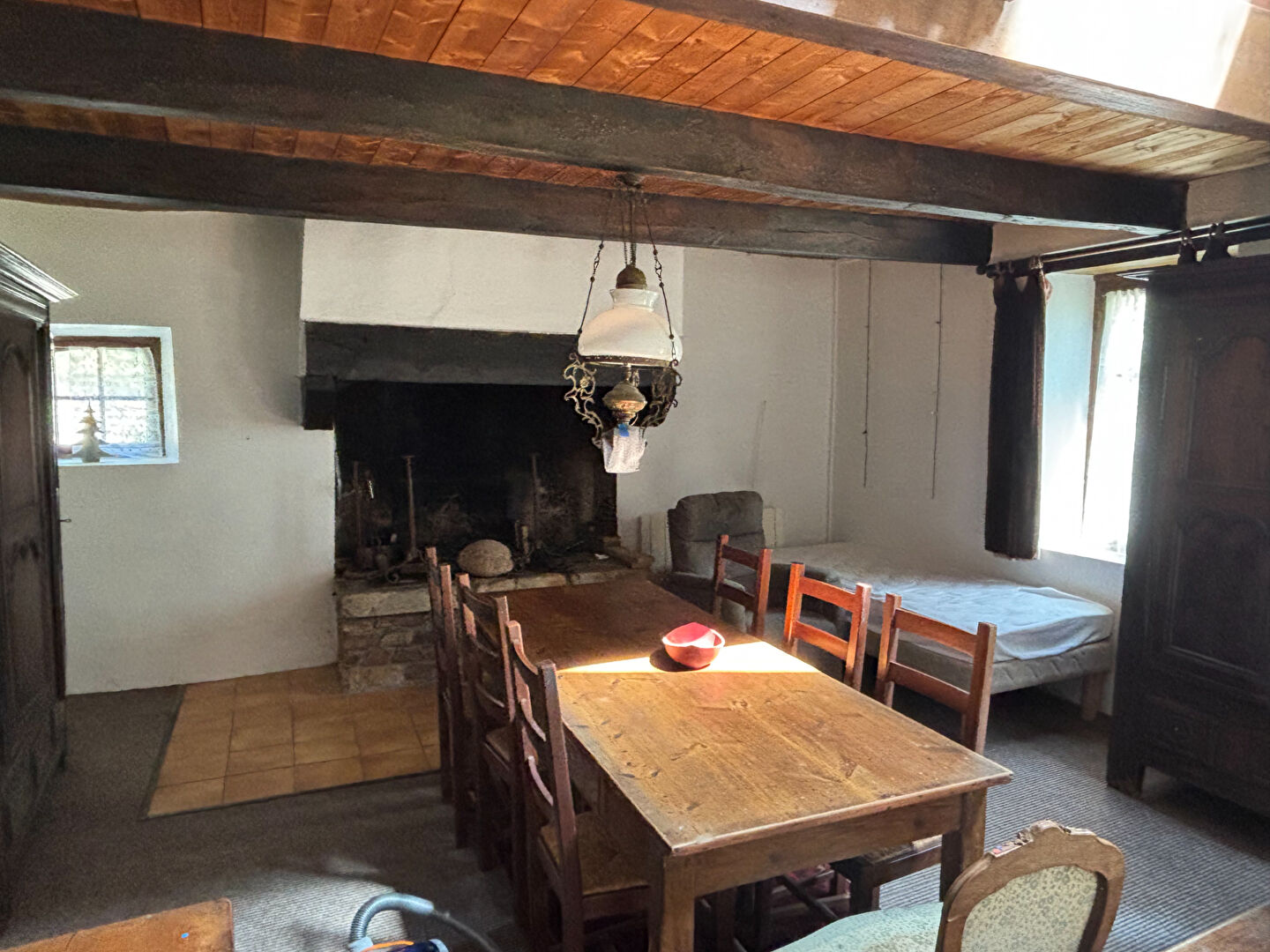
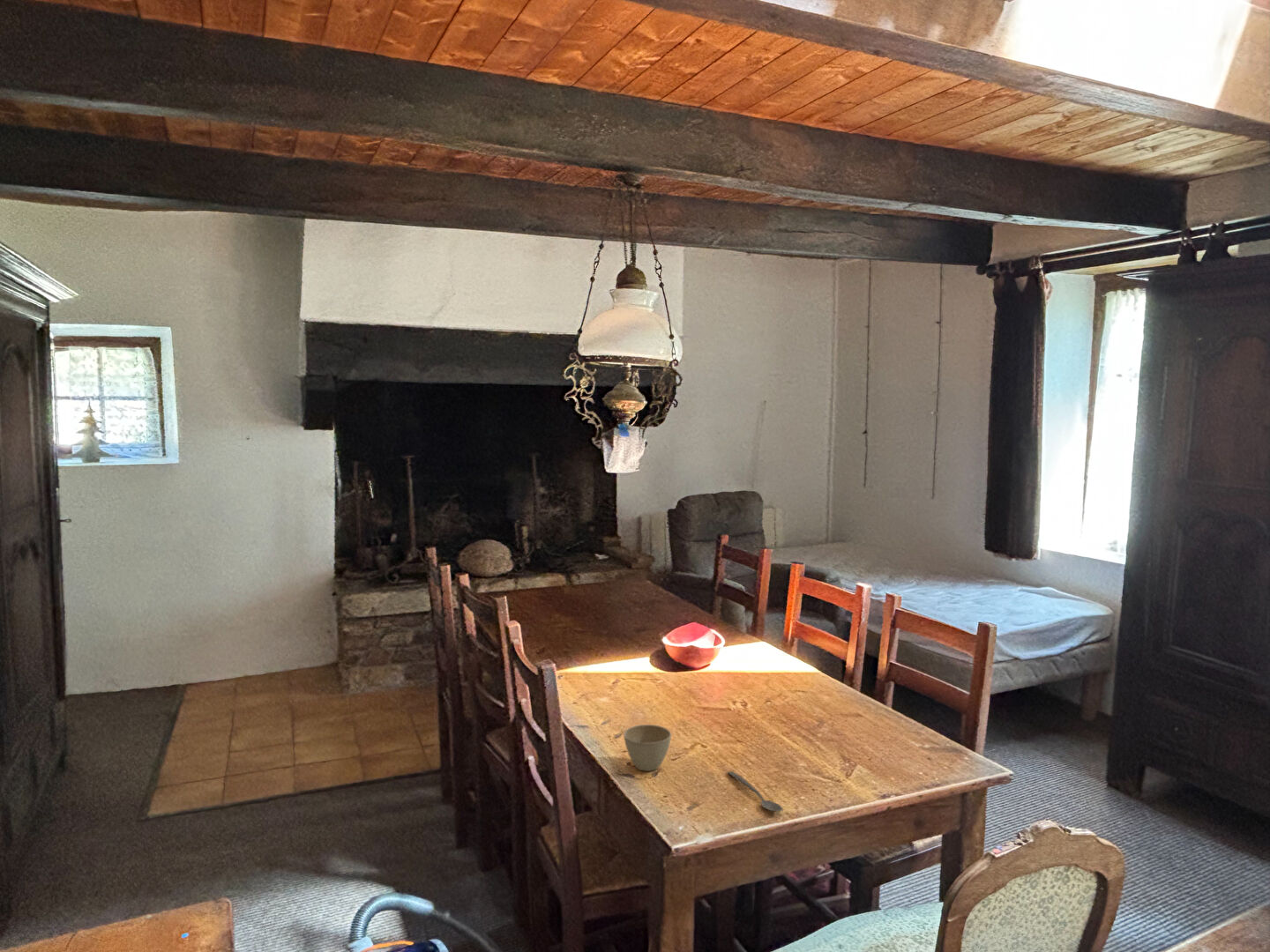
+ spoon (753, 790)
+ flower pot (646, 749)
